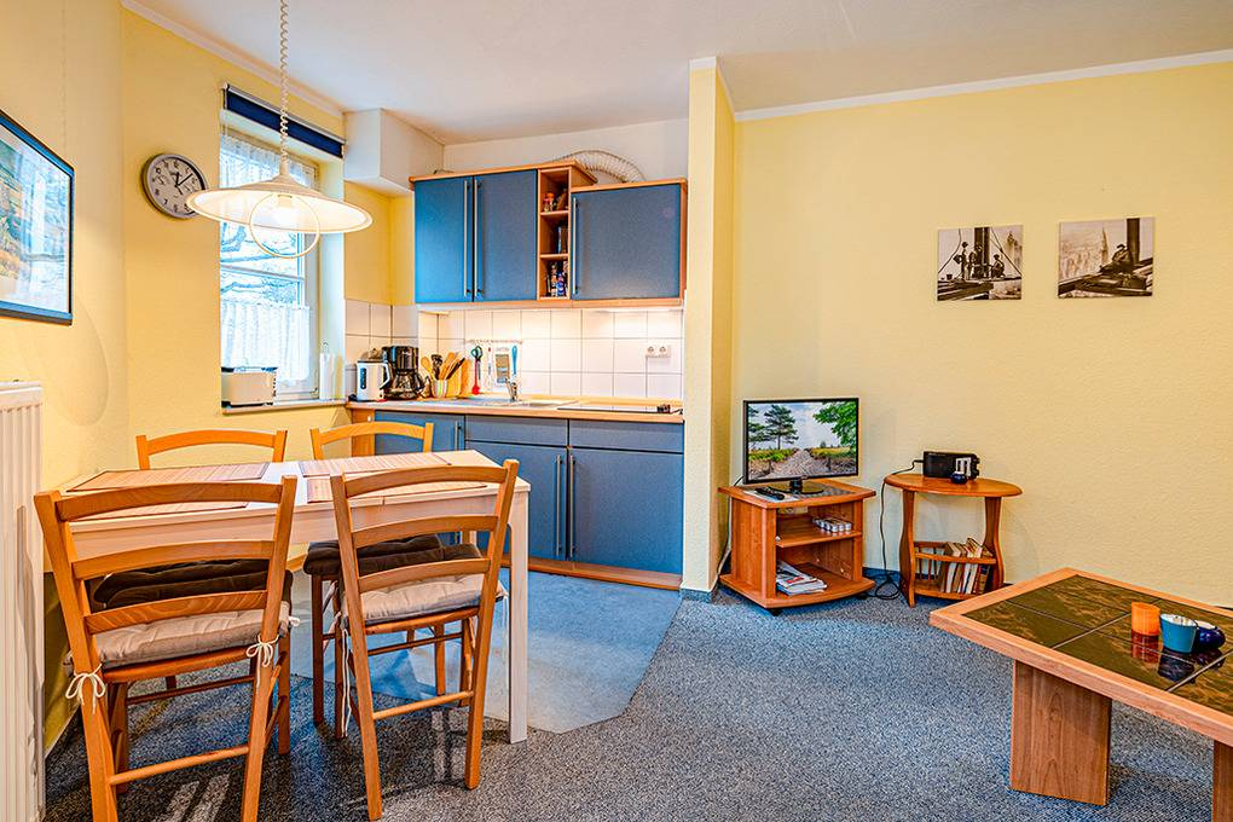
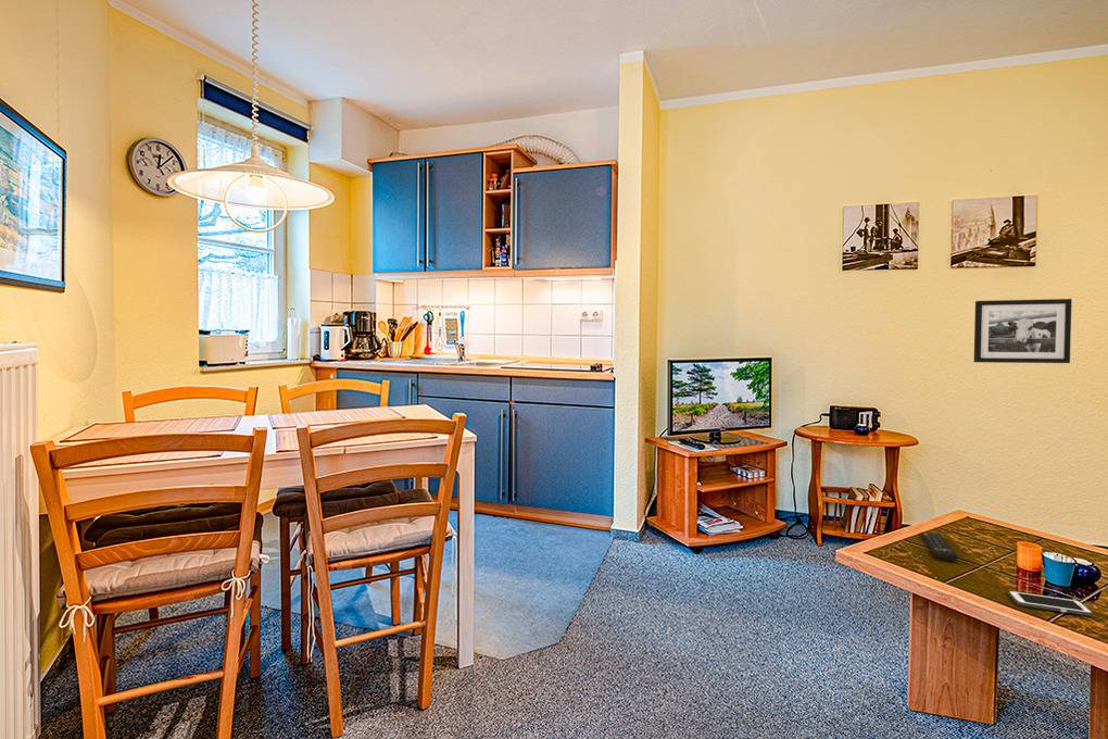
+ picture frame (1021, 330)
+ cell phone (1048, 603)
+ remote control (937, 546)
